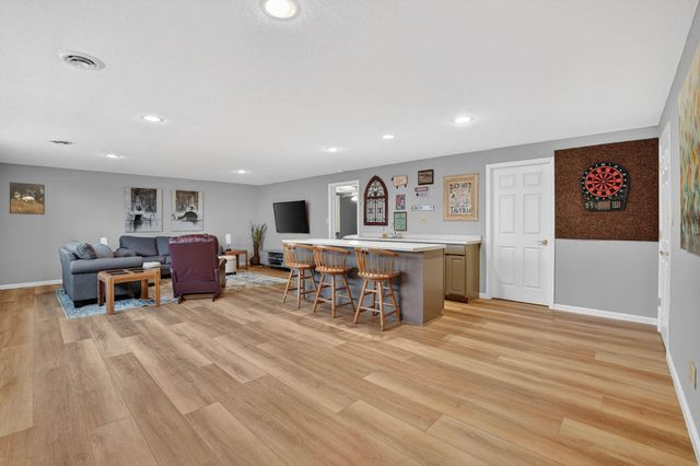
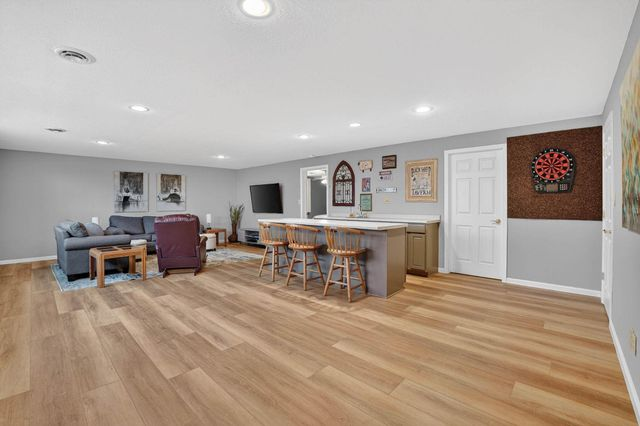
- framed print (27, 198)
